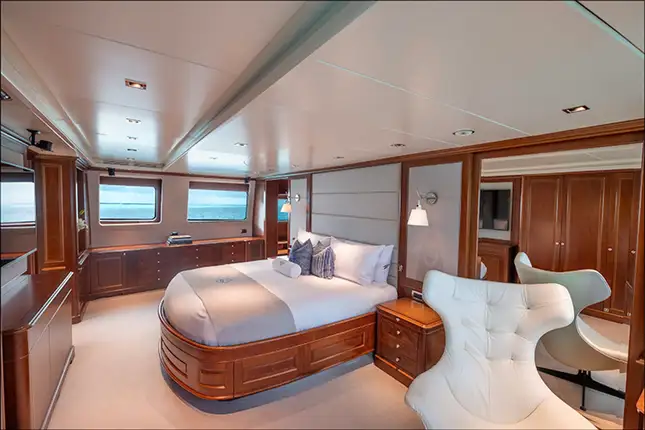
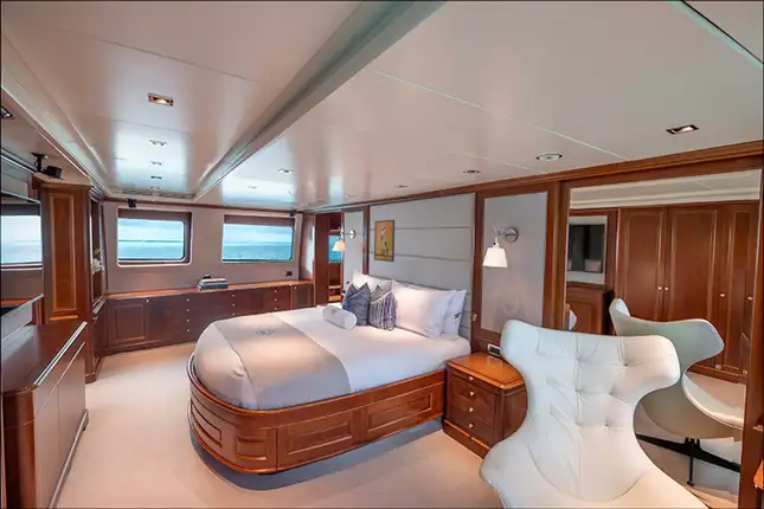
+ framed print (384, 240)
